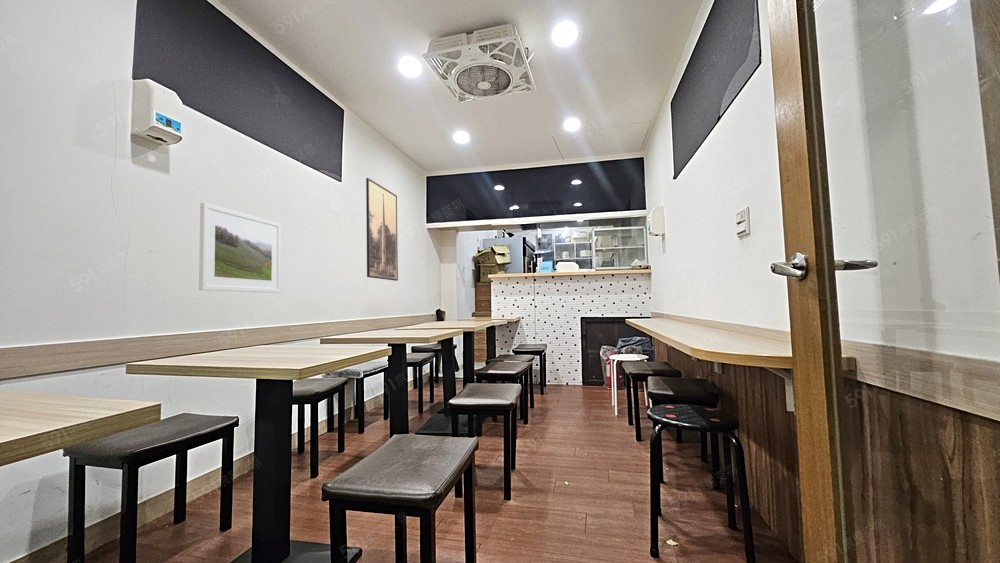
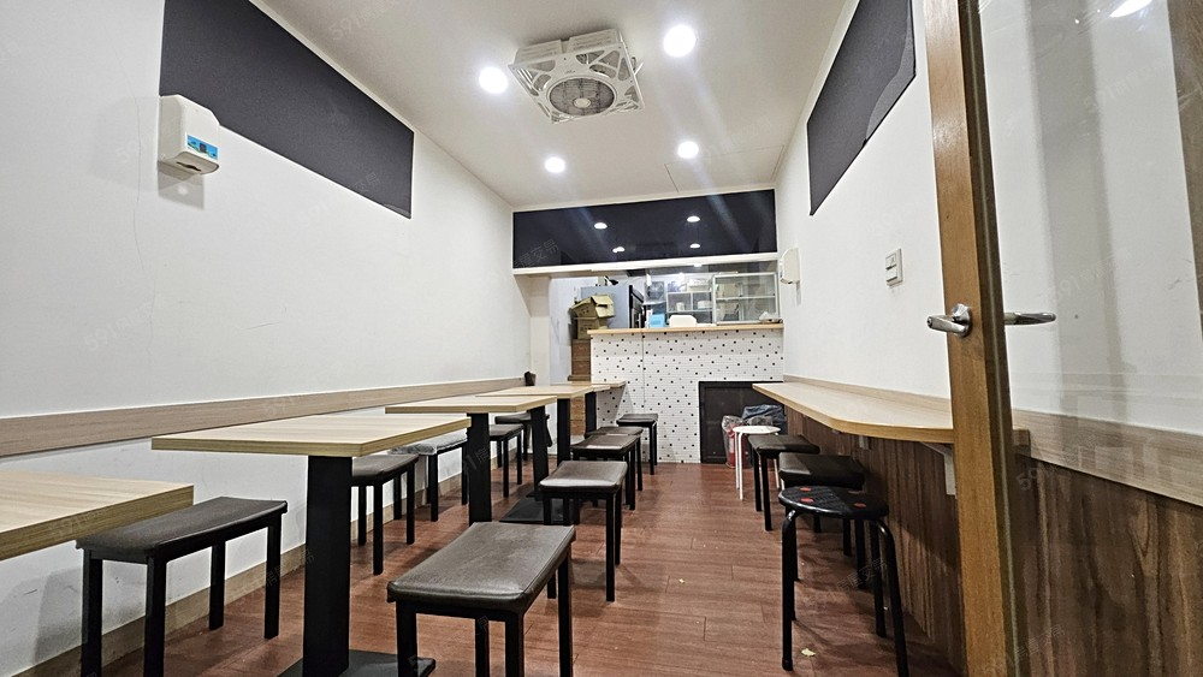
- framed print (244, 252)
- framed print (383, 232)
